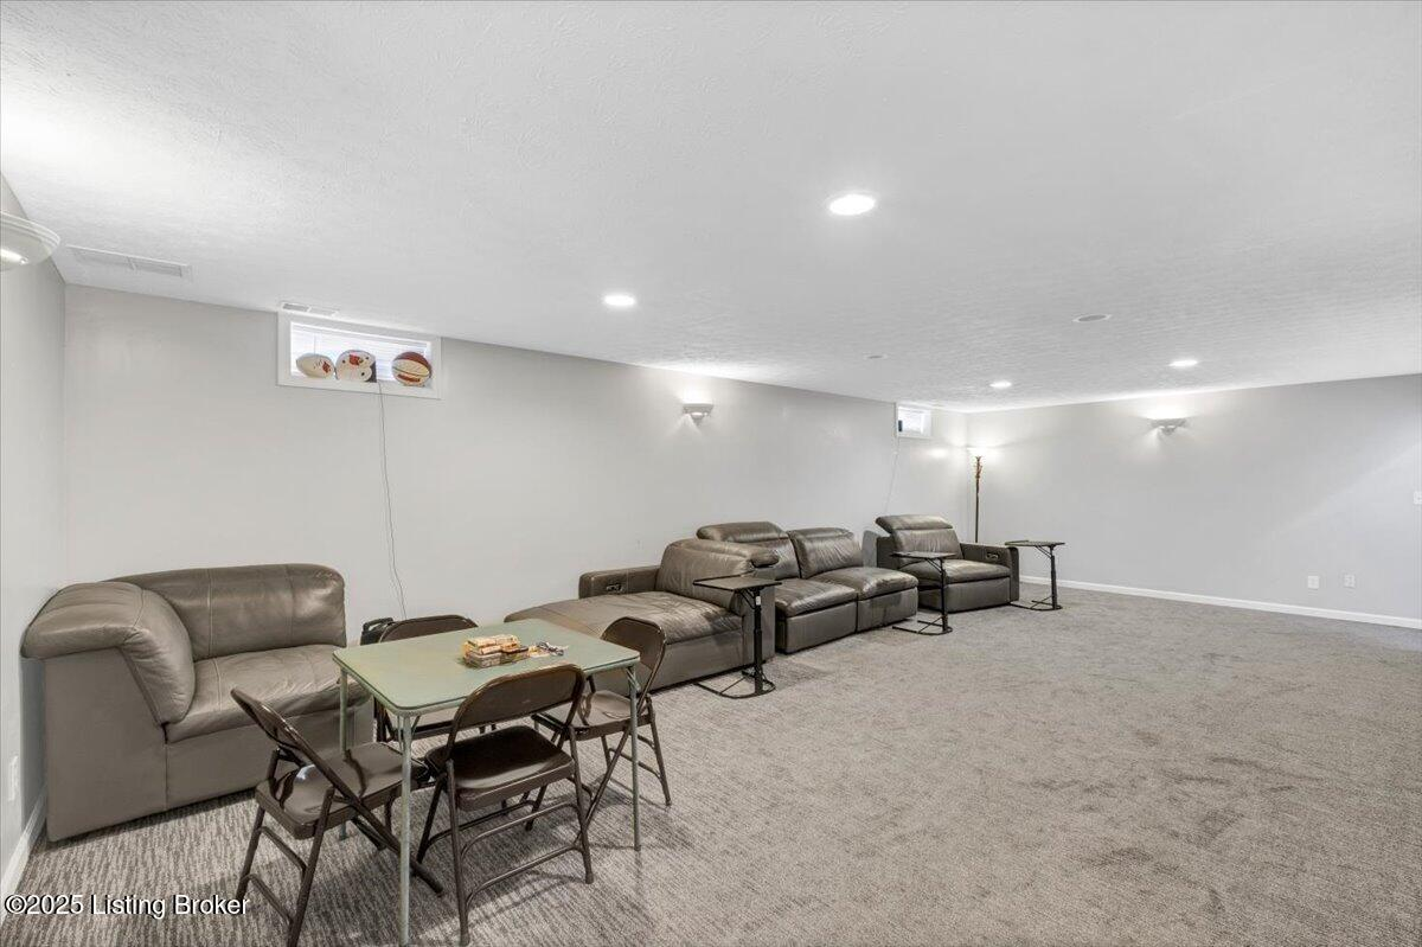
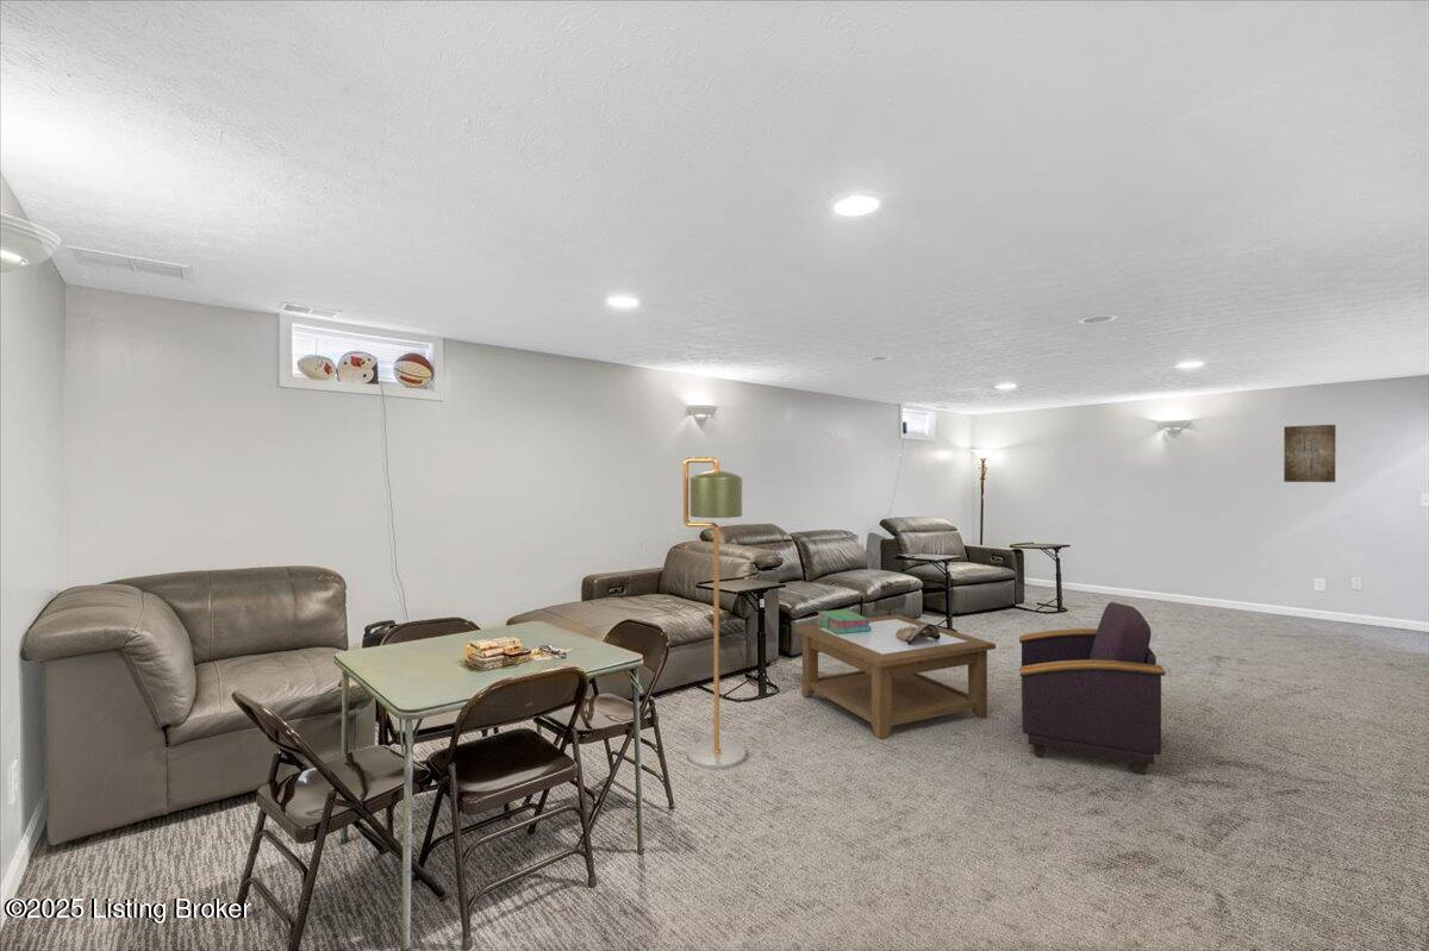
+ wall art (1309, 453)
+ coffee table (890, 670)
+ animal skull (915, 628)
+ floor lamp (714, 606)
+ stack of books (842, 620)
+ armchair (1081, 671)
